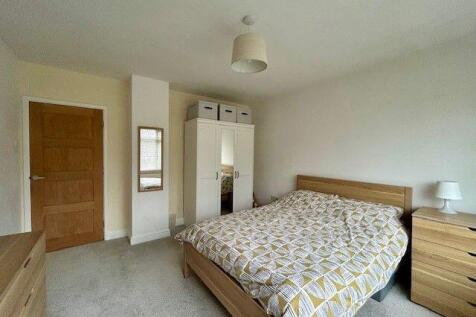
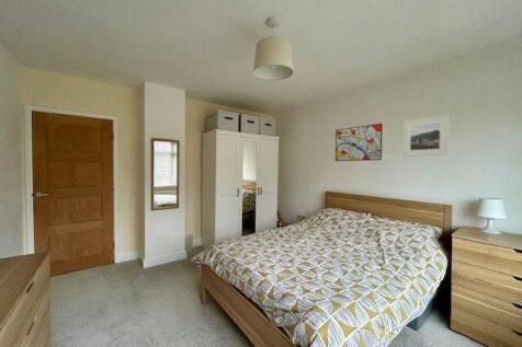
+ wall art (356, 143)
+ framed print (424, 137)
